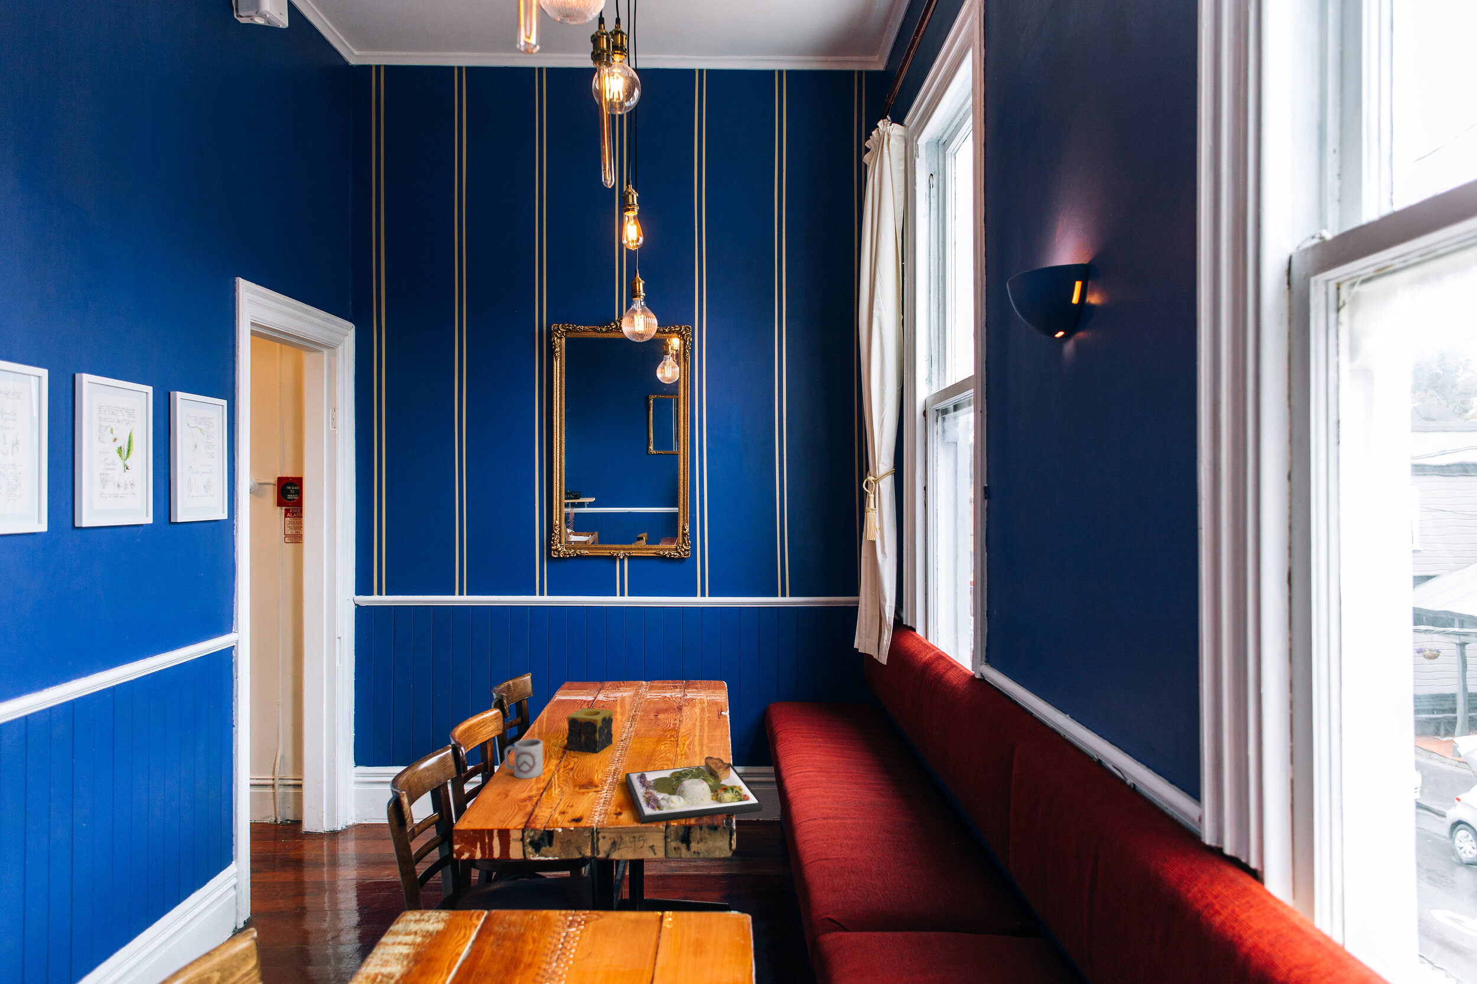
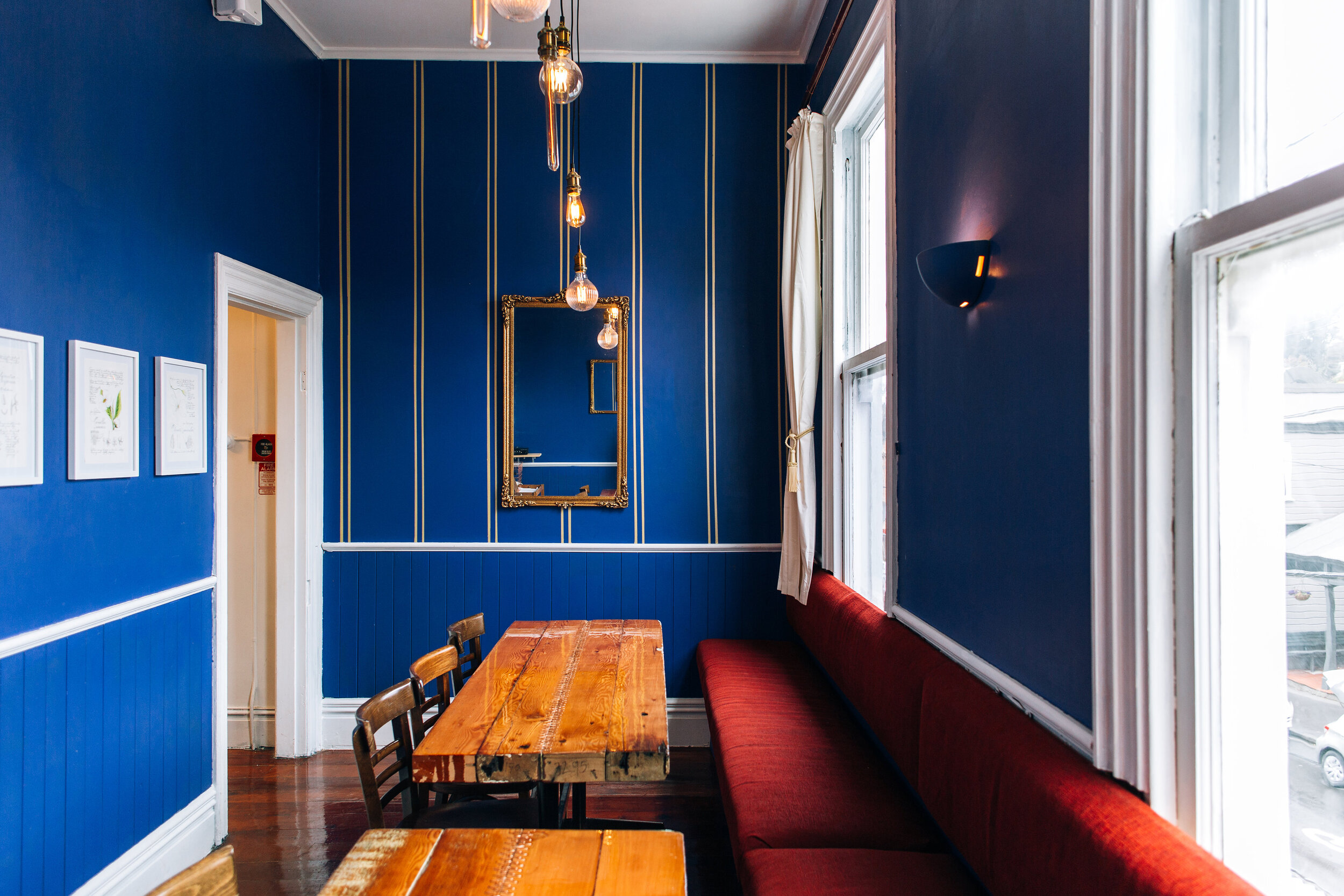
- dinner plate (690, 785)
- cup (523, 758)
- candle (590, 730)
